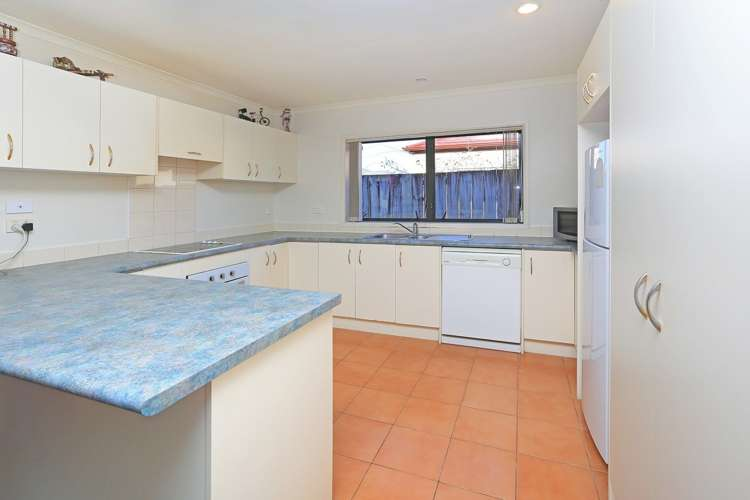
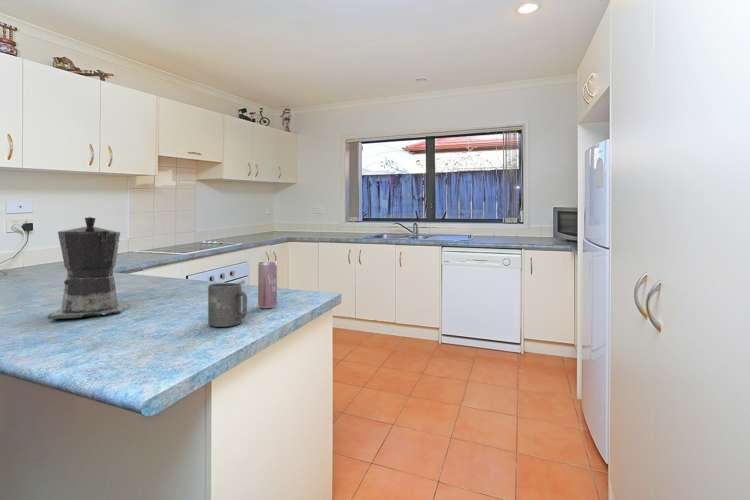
+ coffee maker (91, 265)
+ beverage can (267, 283)
+ mug (229, 304)
